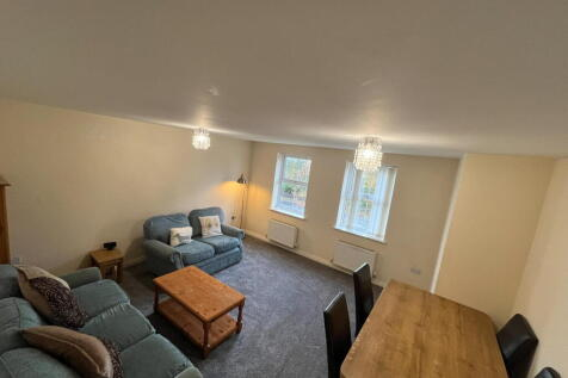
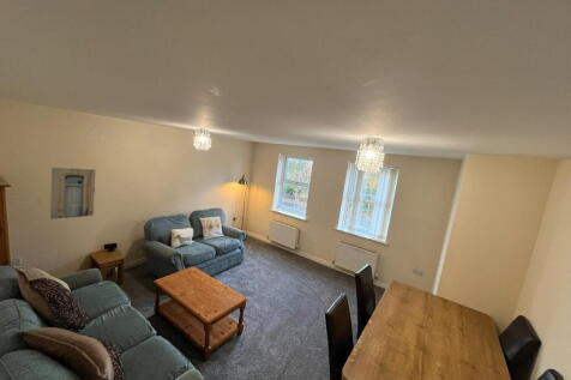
+ wall art (73, 193)
